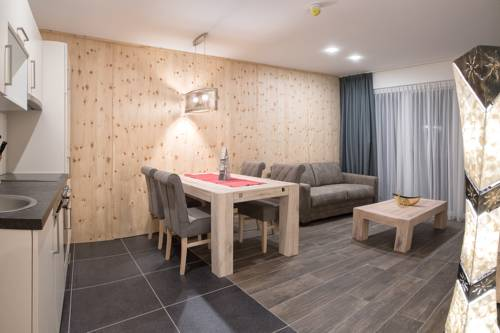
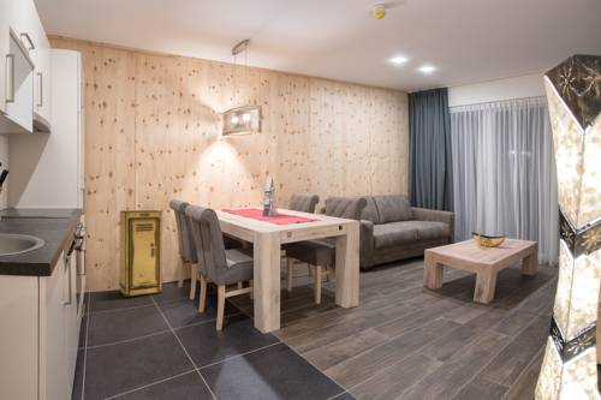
+ storage cabinet (139, 251)
